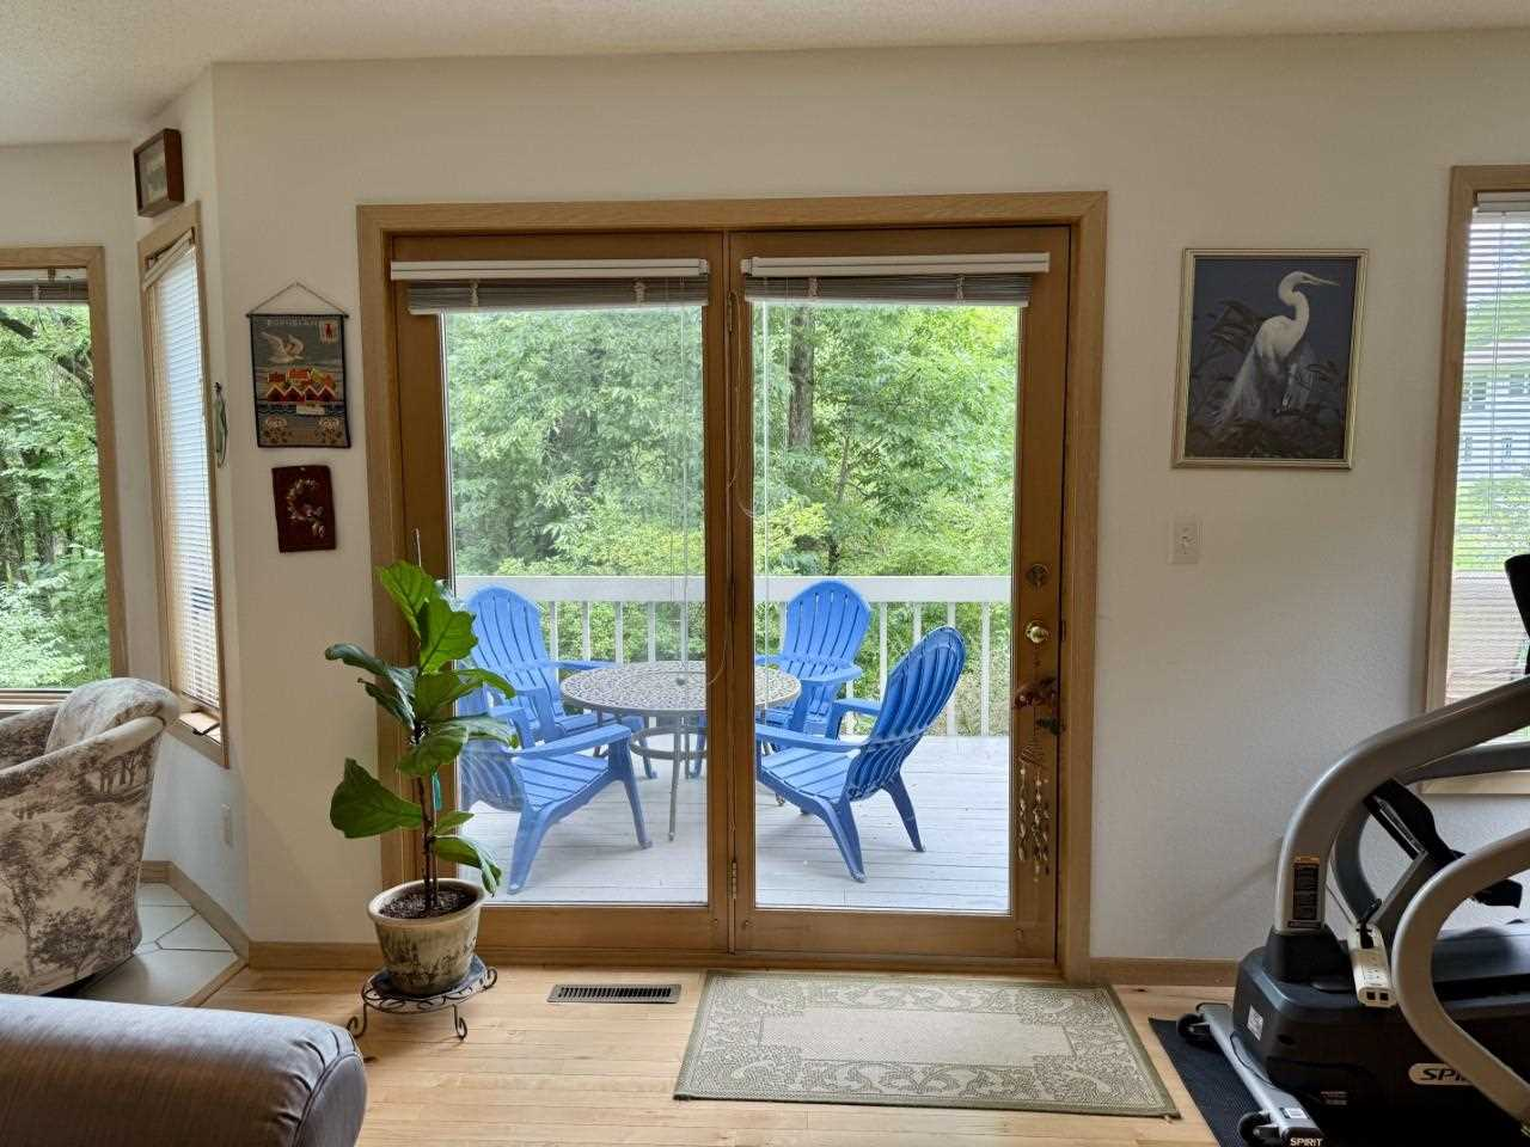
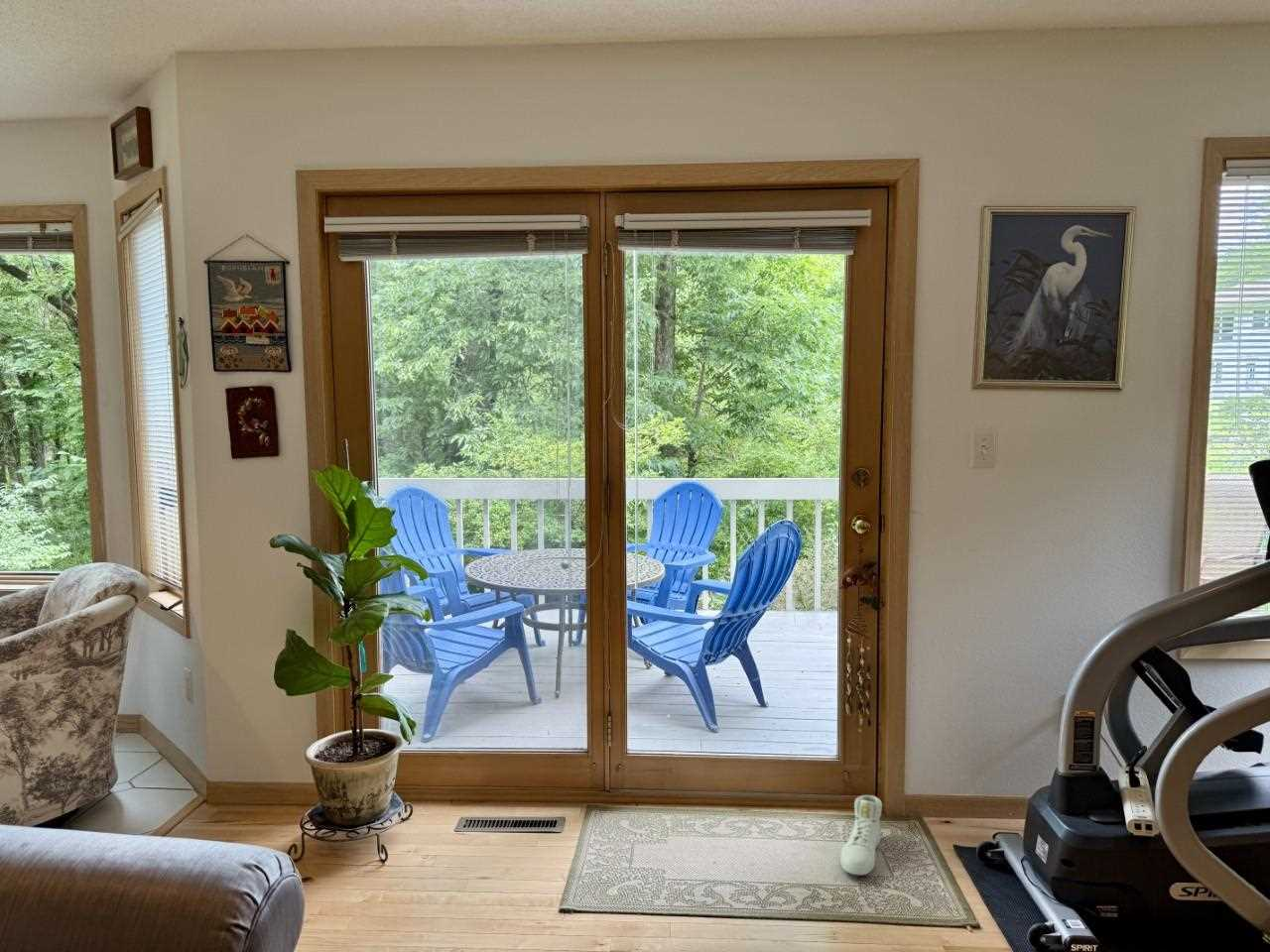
+ sneaker (860, 829)
